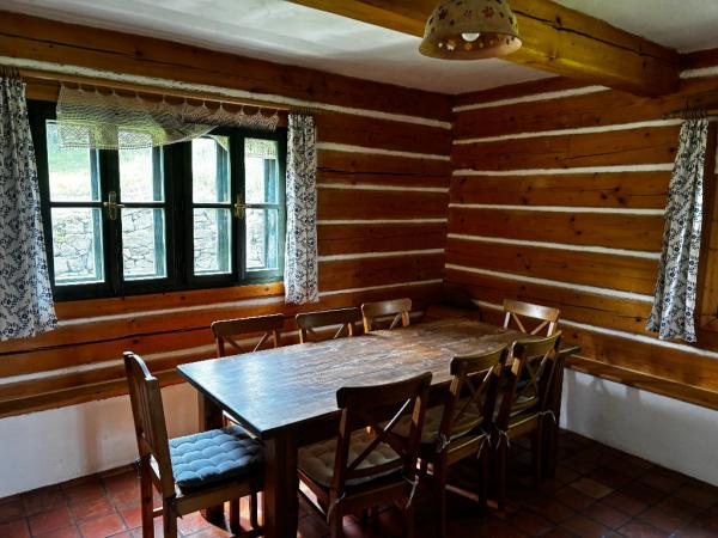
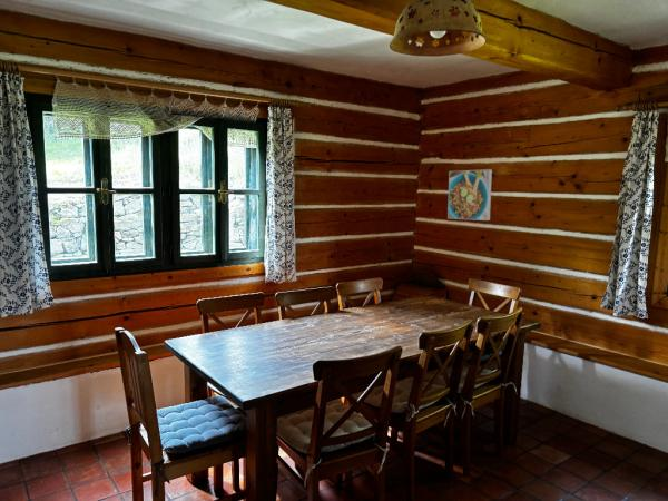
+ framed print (469, 195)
